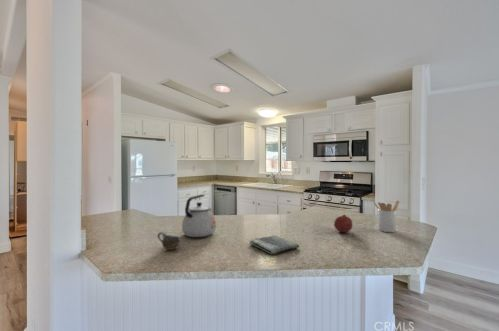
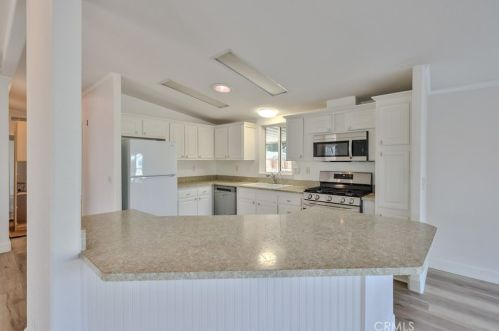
- fruit (343, 223)
- kettle (199, 214)
- dish towel (273, 242)
- utensil holder (386, 215)
- cup (170, 240)
